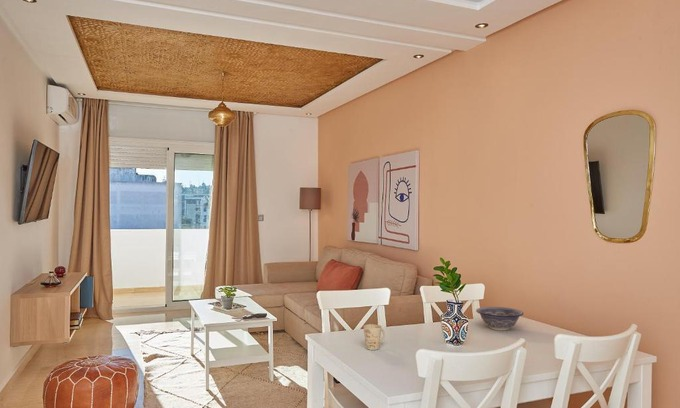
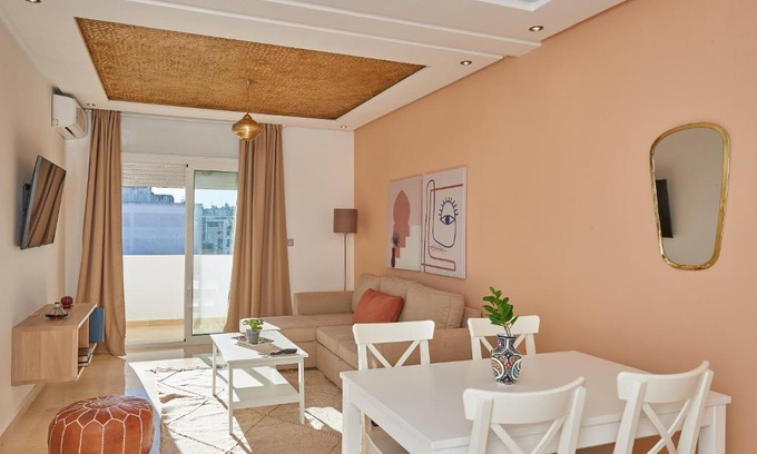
- decorative bowl (499, 319)
- mug (375, 336)
